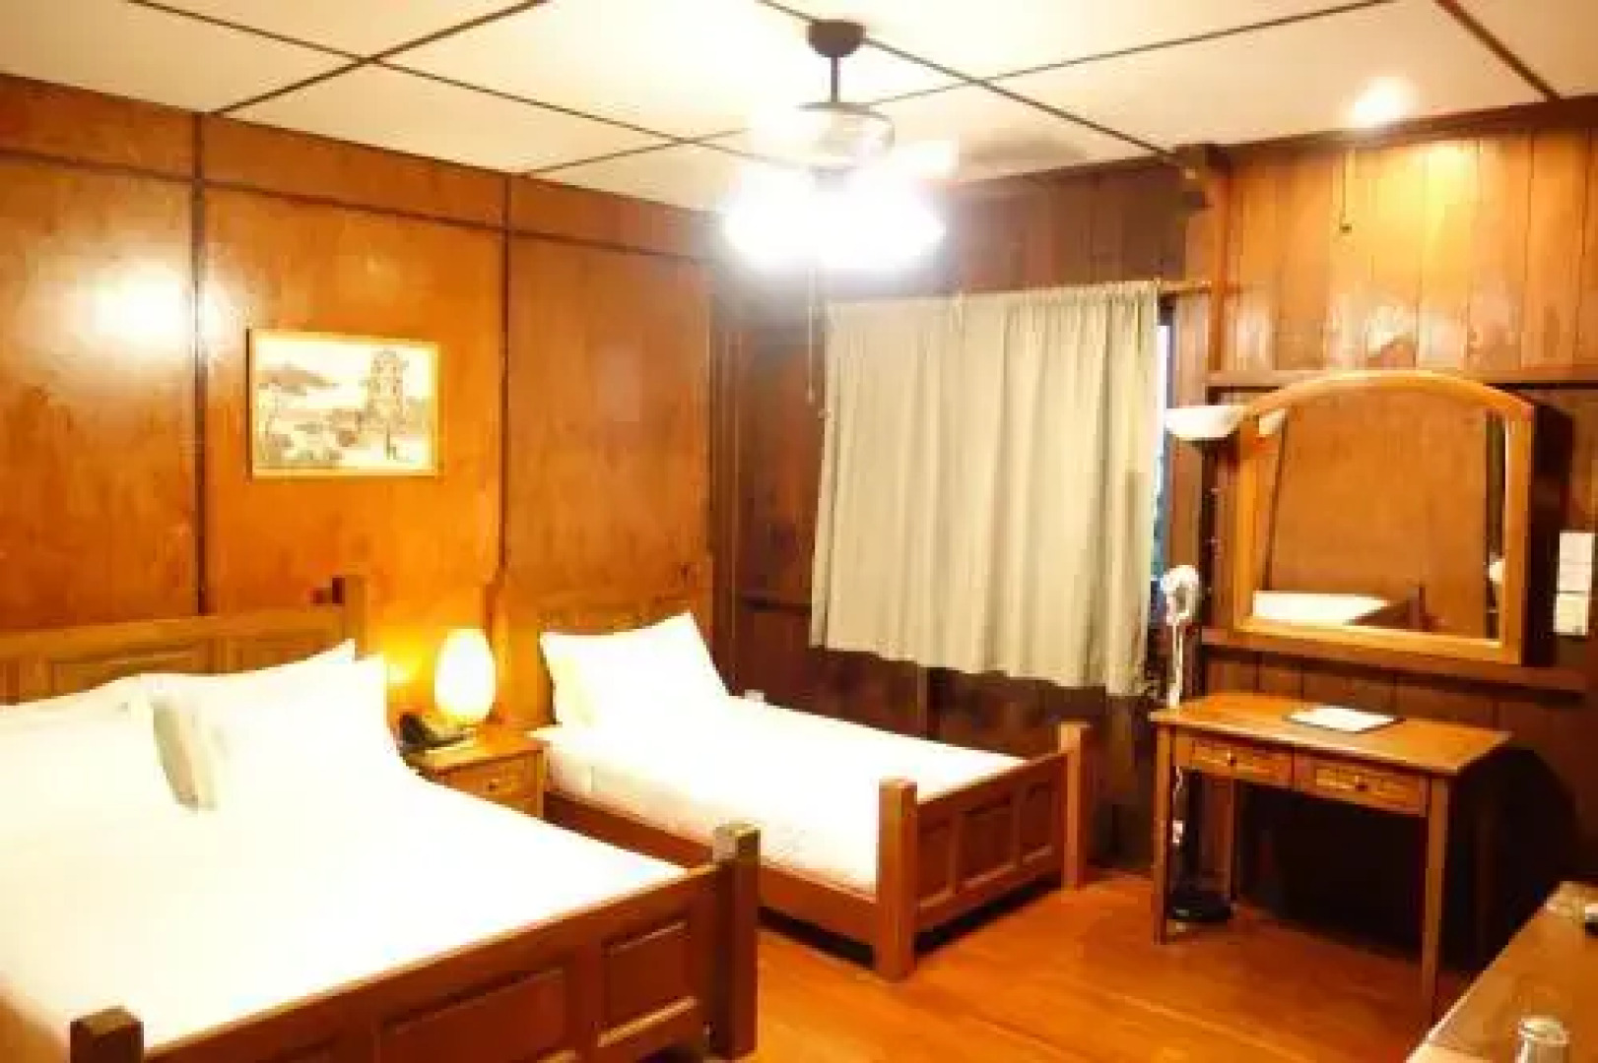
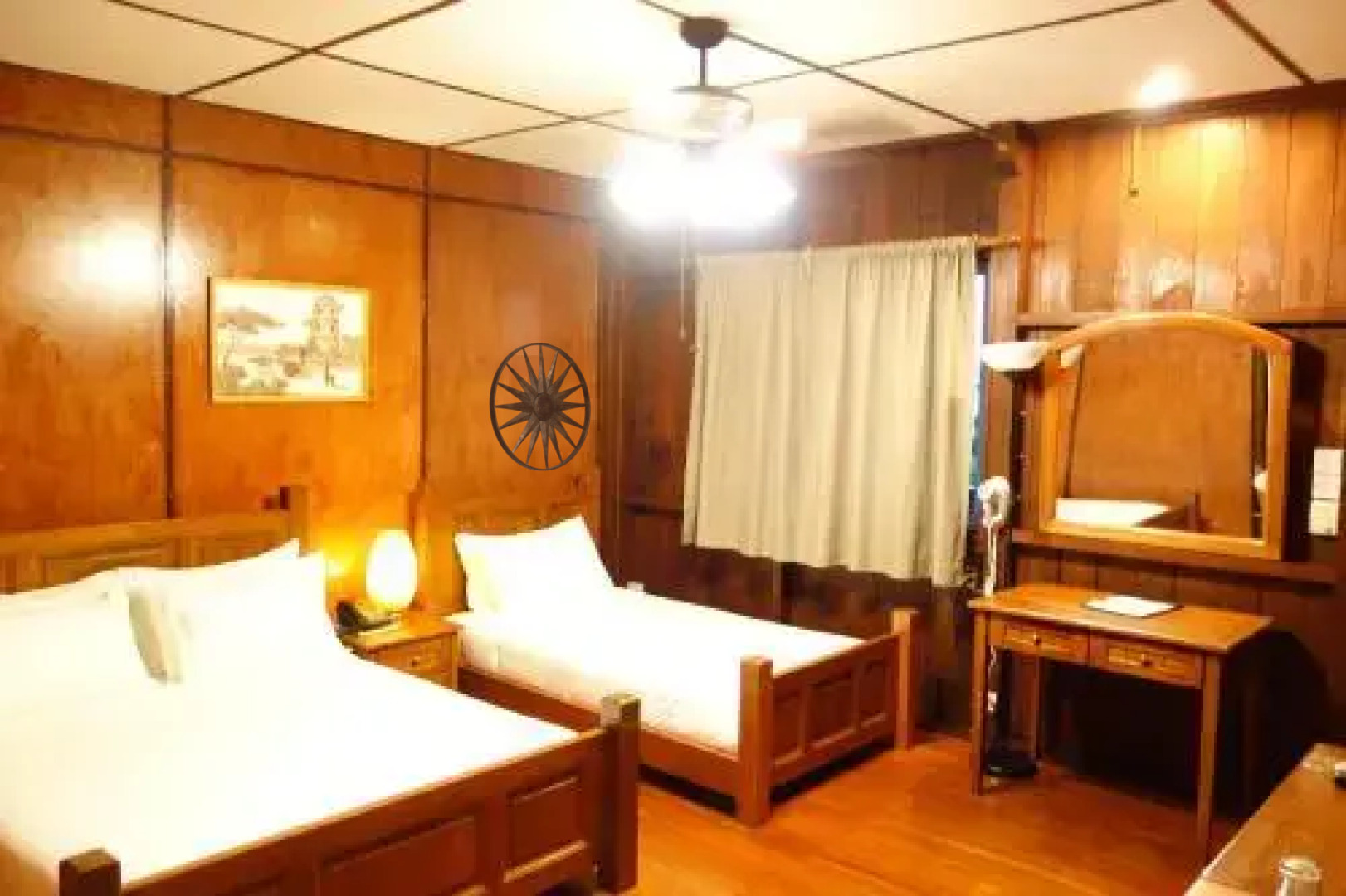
+ wall art (542, 407)
